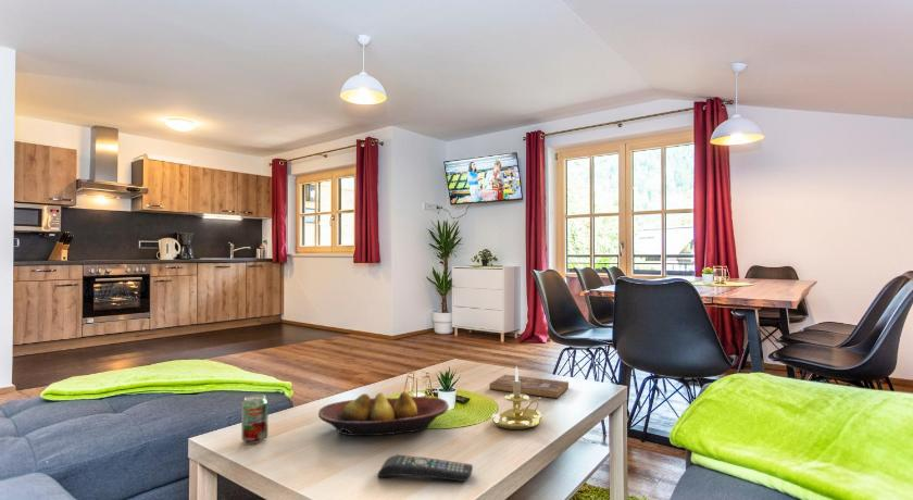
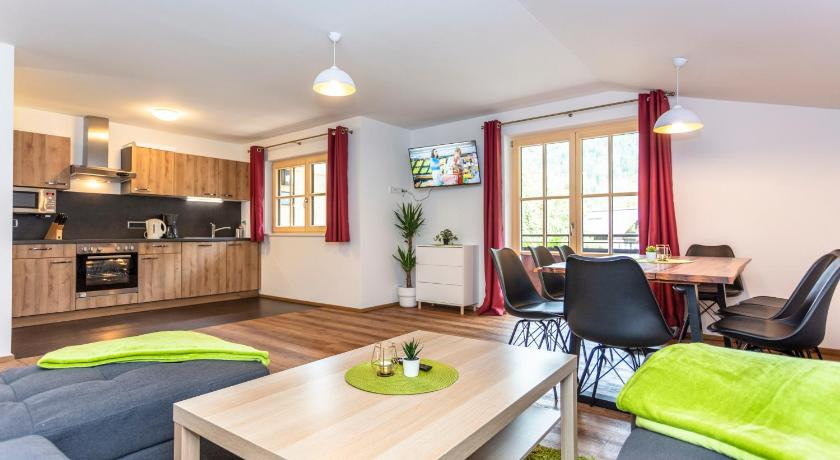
- bible (527, 385)
- candle holder (520, 392)
- remote control (425, 467)
- fruit bowl (385, 410)
- beverage can (254, 418)
